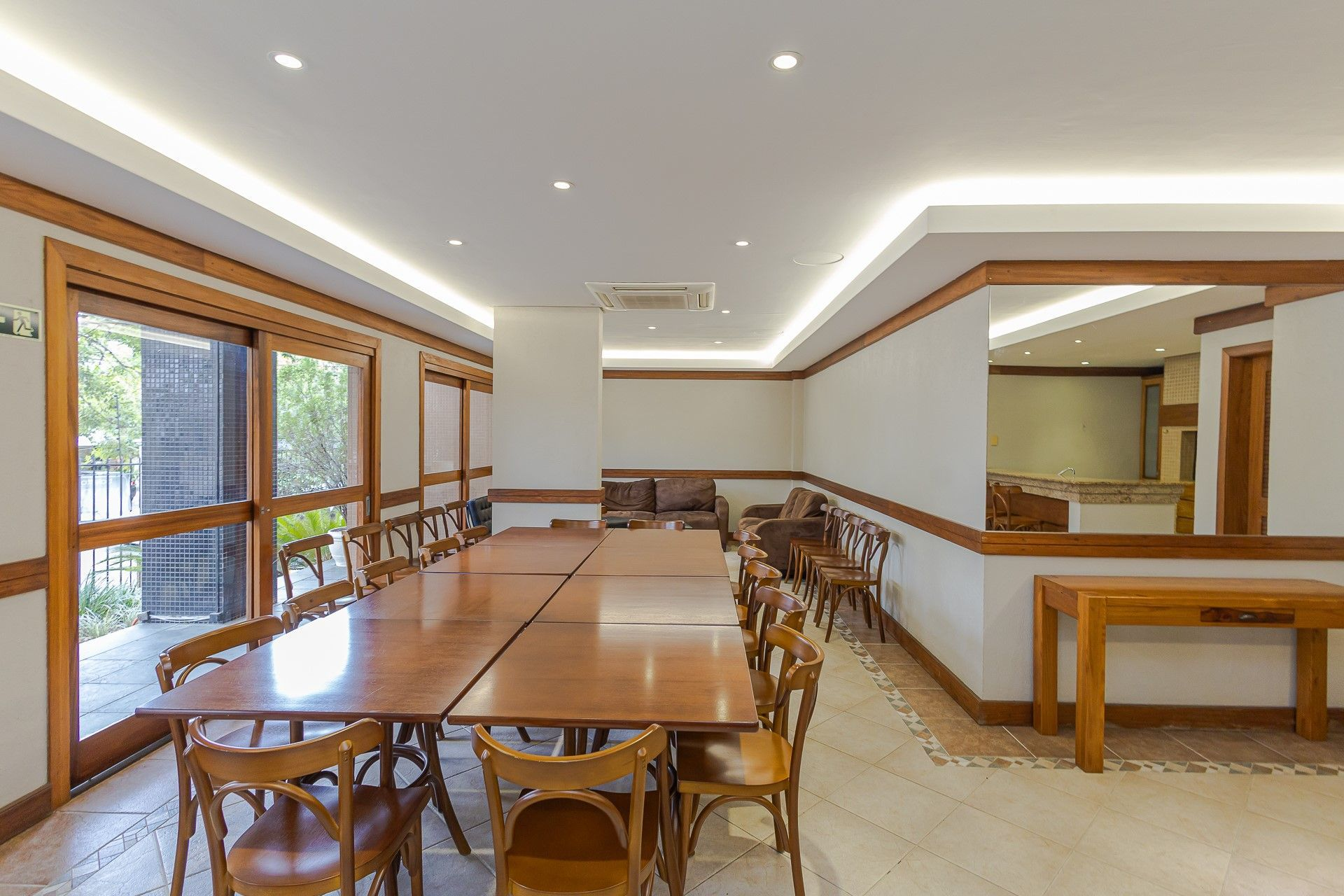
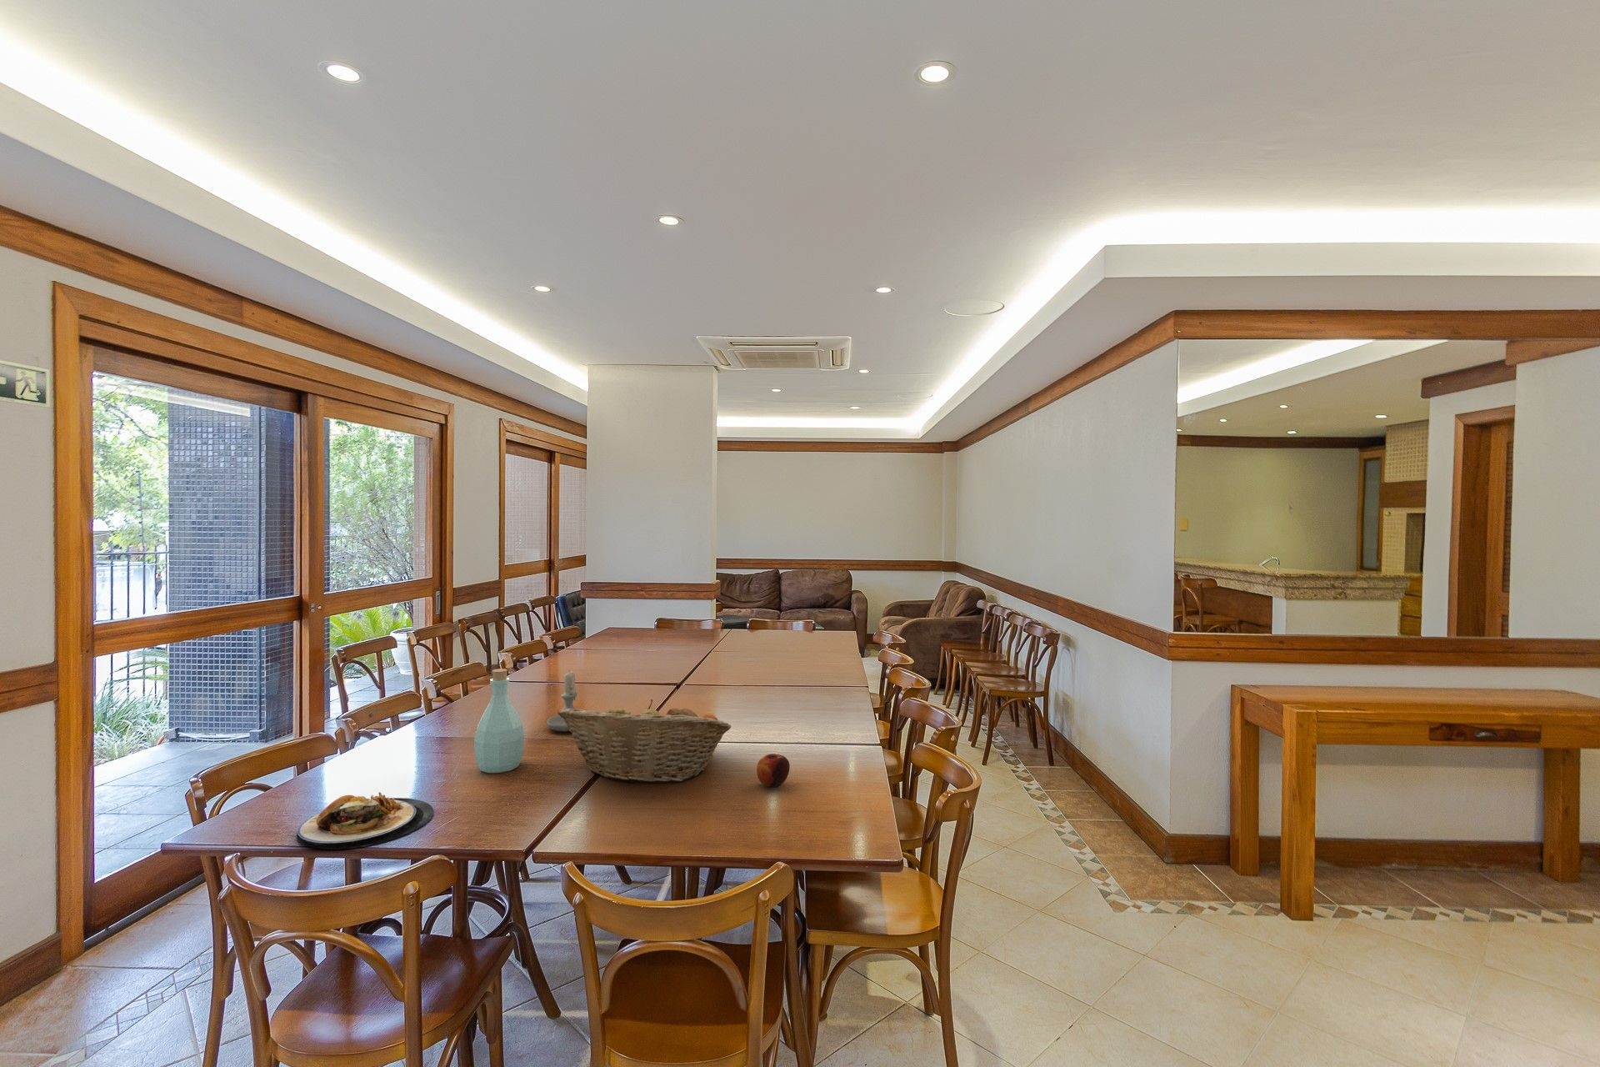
+ bottle (499, 718)
+ plate (368, 805)
+ apple (773, 770)
+ candle (568, 699)
+ fruit basket (644, 732)
